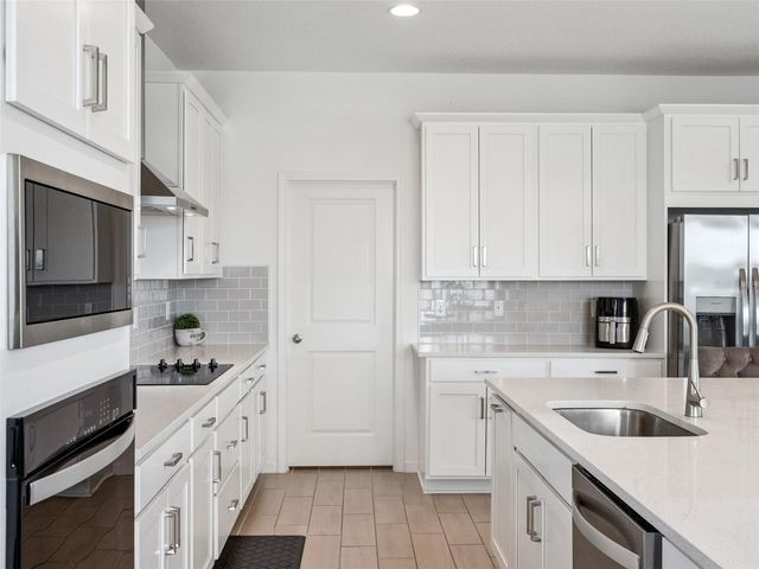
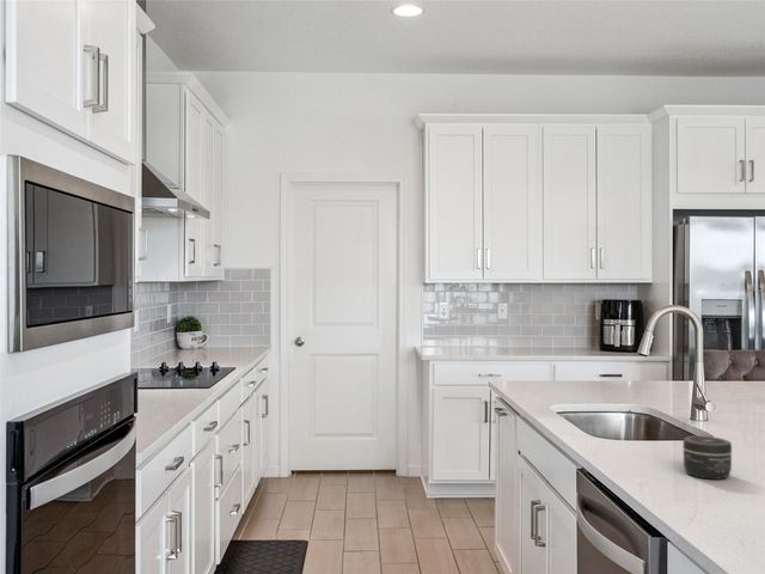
+ jar (706, 457)
